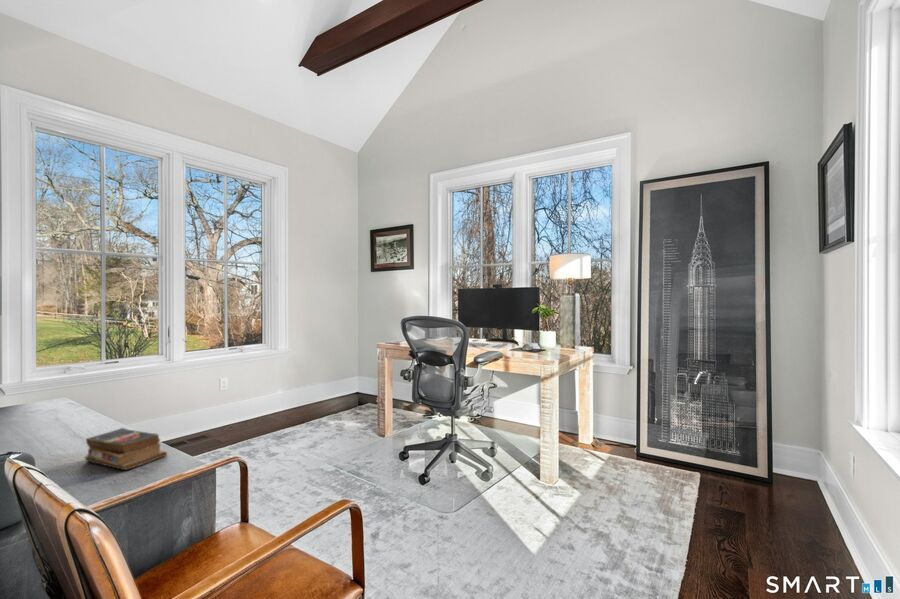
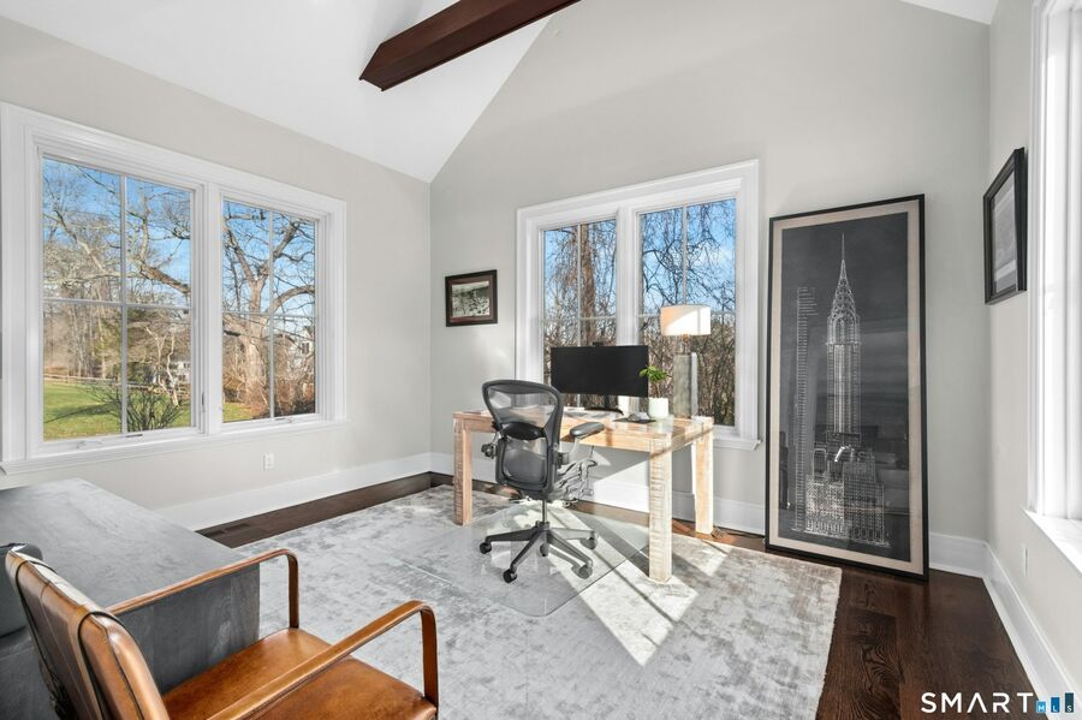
- books (126, 446)
